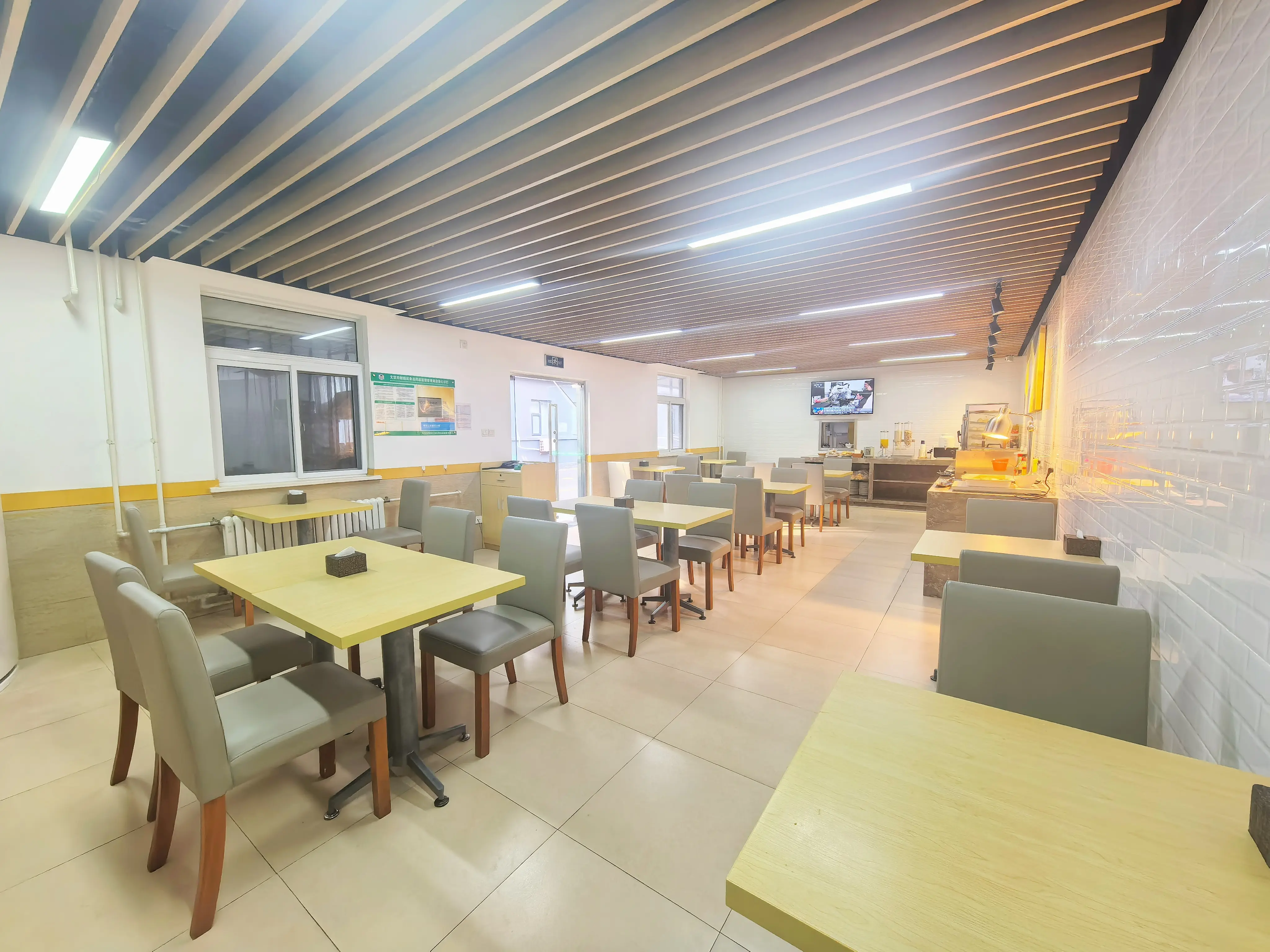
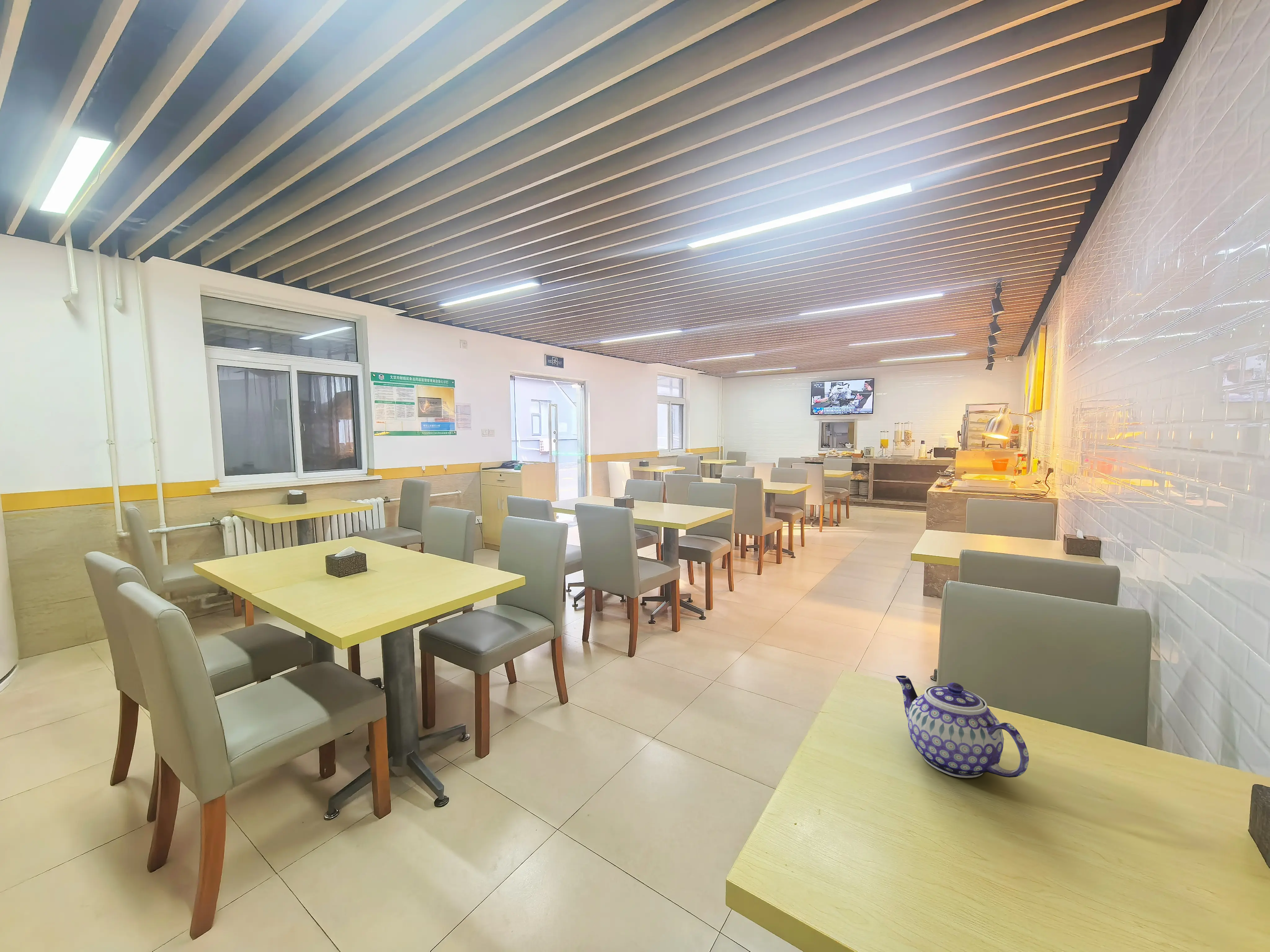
+ teapot (954, 722)
